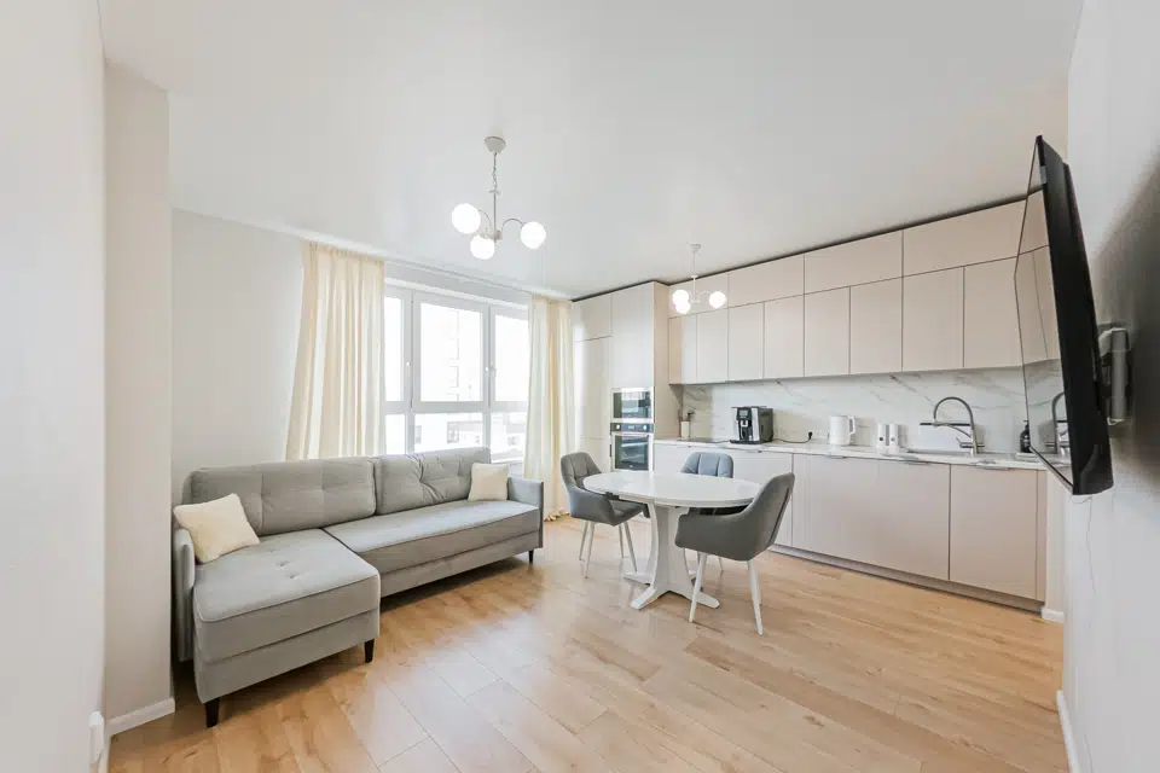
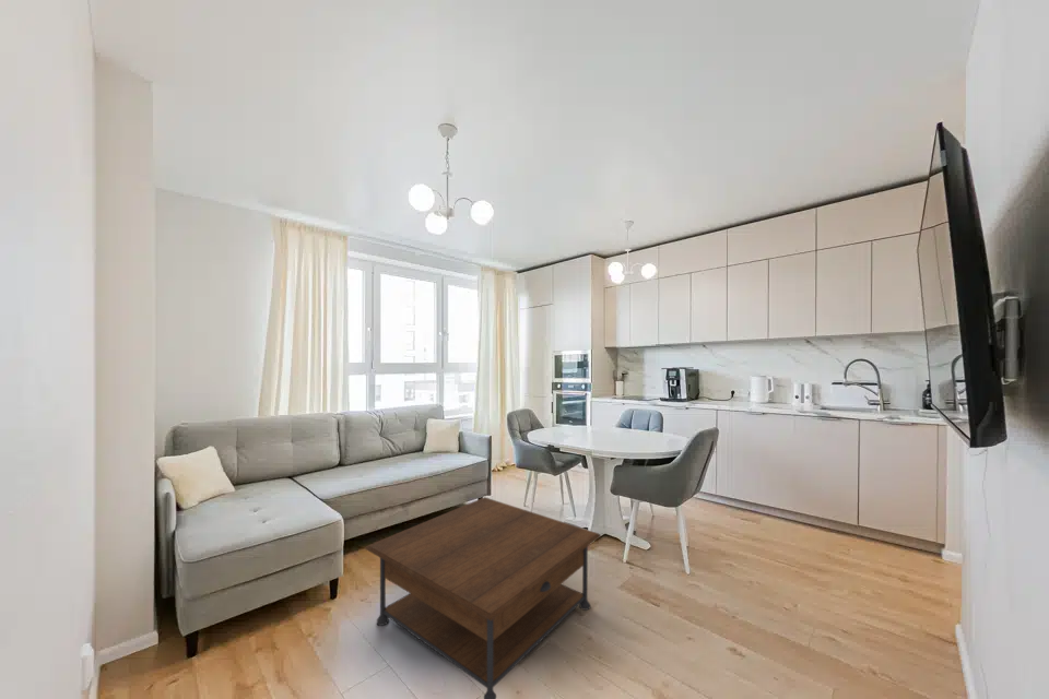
+ coffee table (486, 576)
